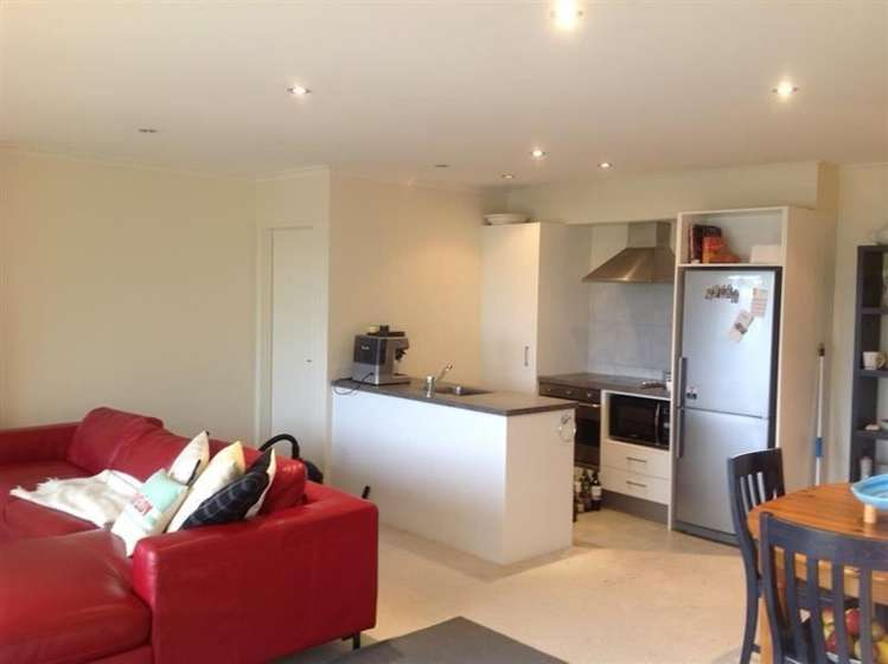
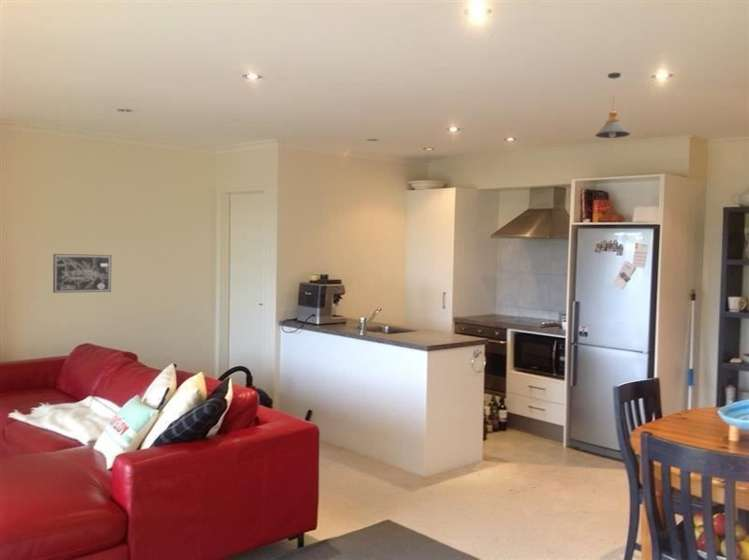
+ pendant light (613, 105)
+ wall art (83, 273)
